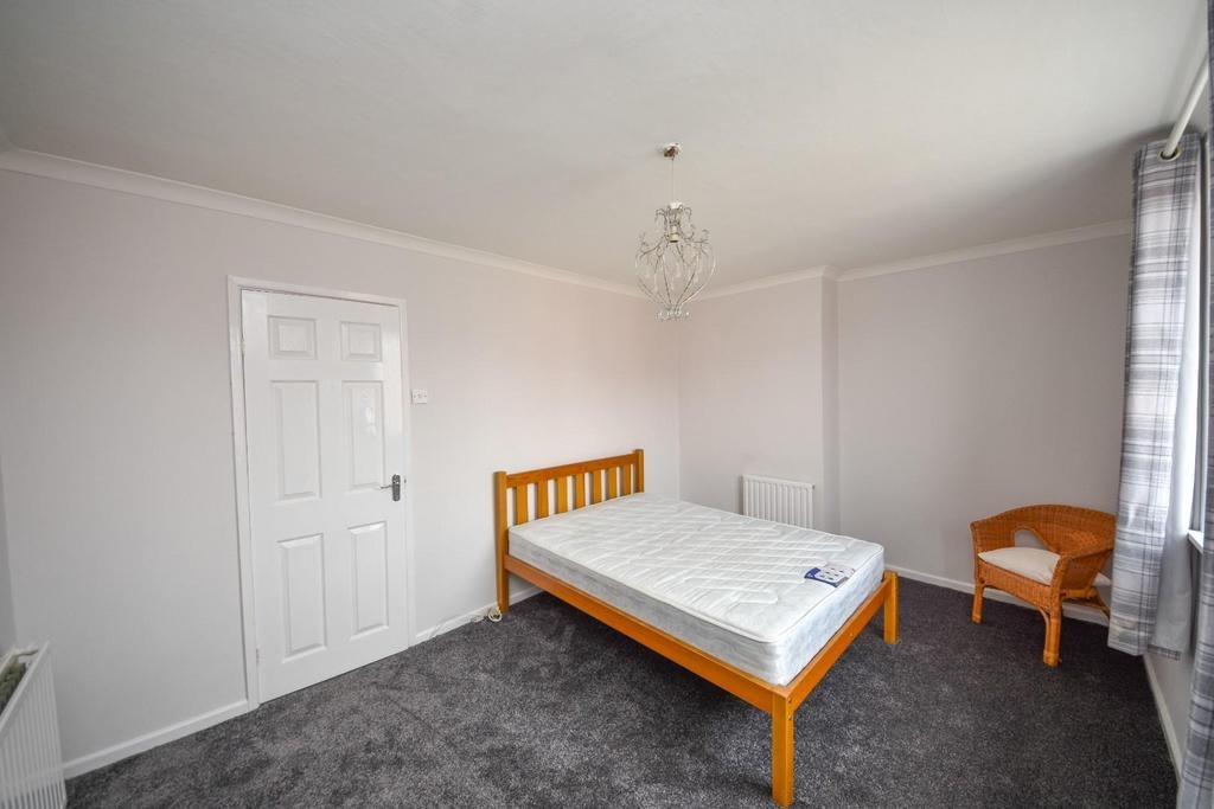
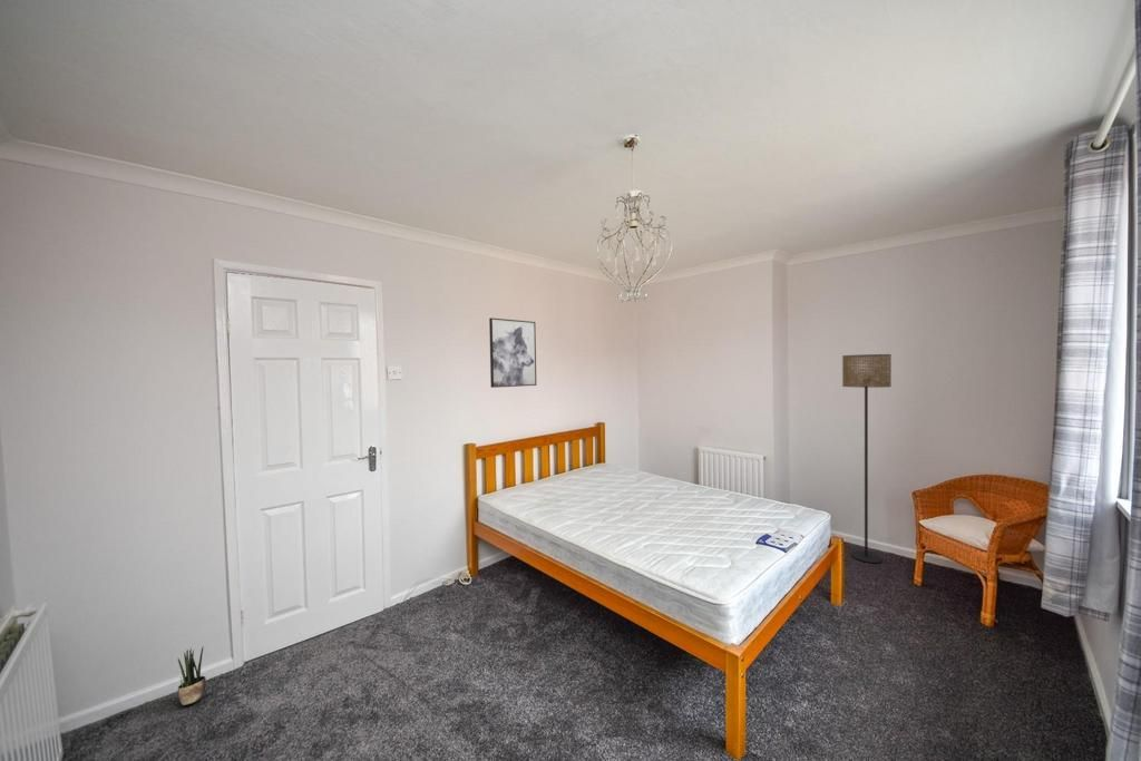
+ wall art (514, 353)
+ potted plant (191, 673)
+ floor lamp (866, 456)
